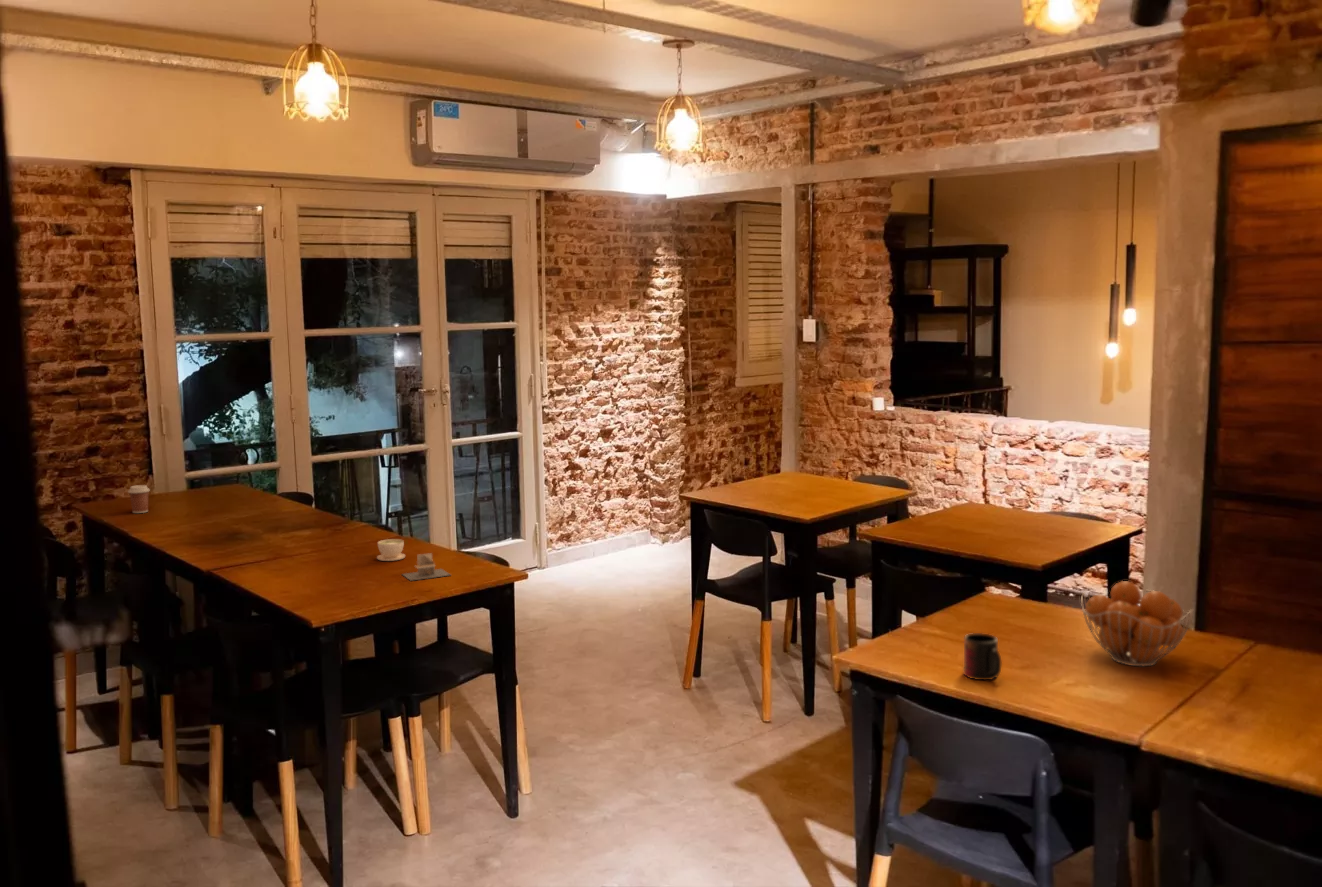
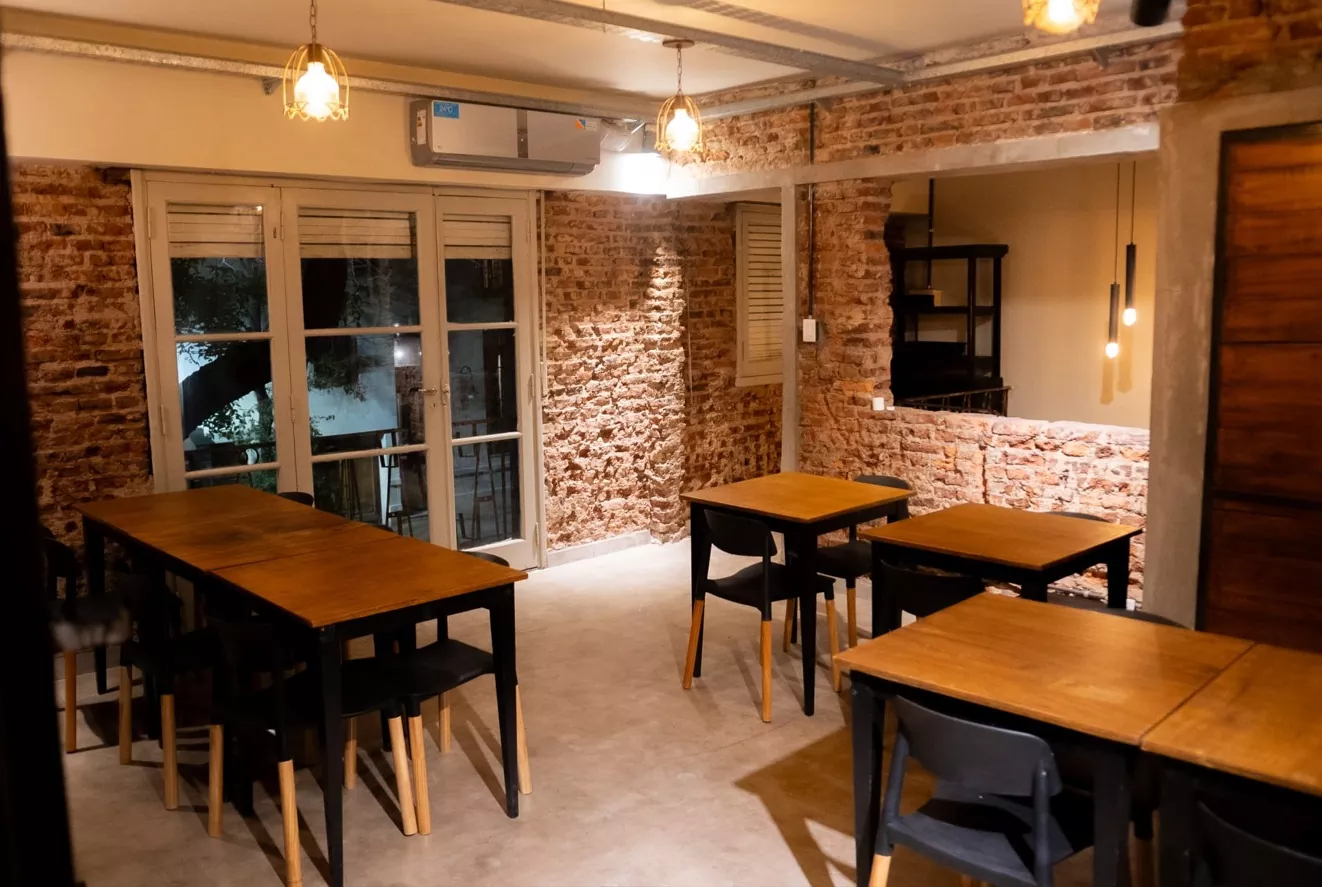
- coffee cup (139, 499)
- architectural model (426, 564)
- mug (985, 658)
- coffee cup (390, 549)
- fruit basket (1135, 623)
